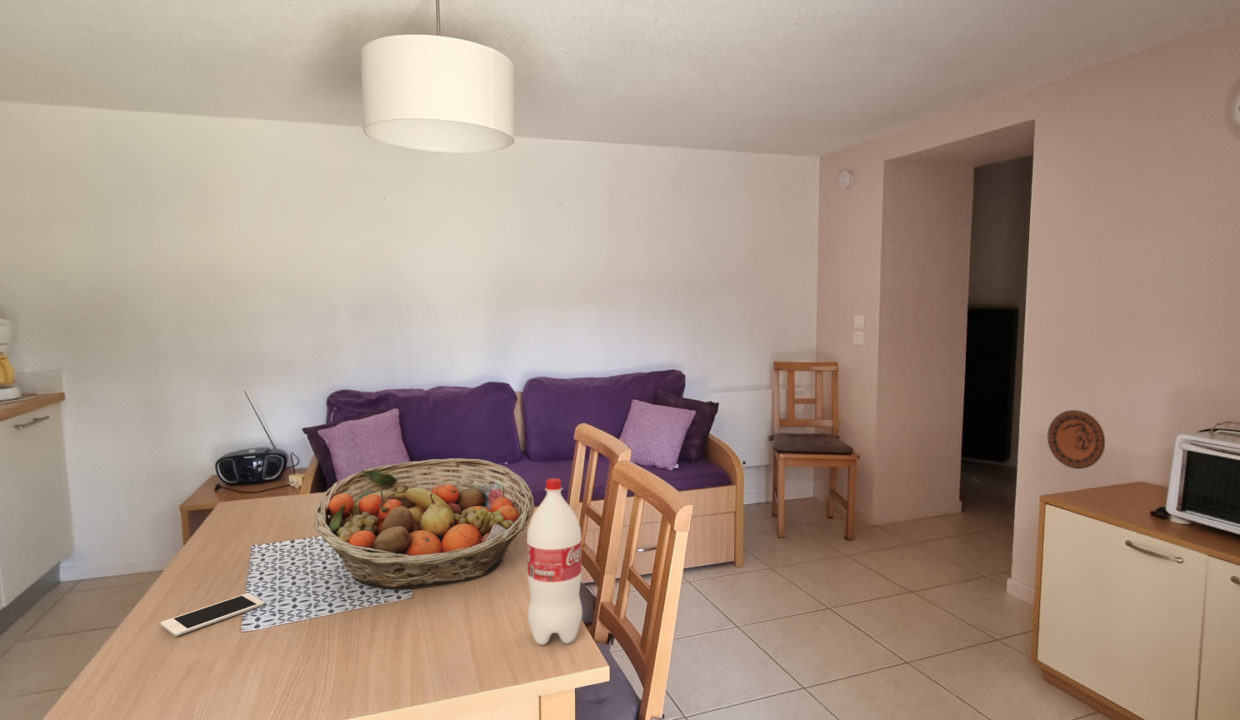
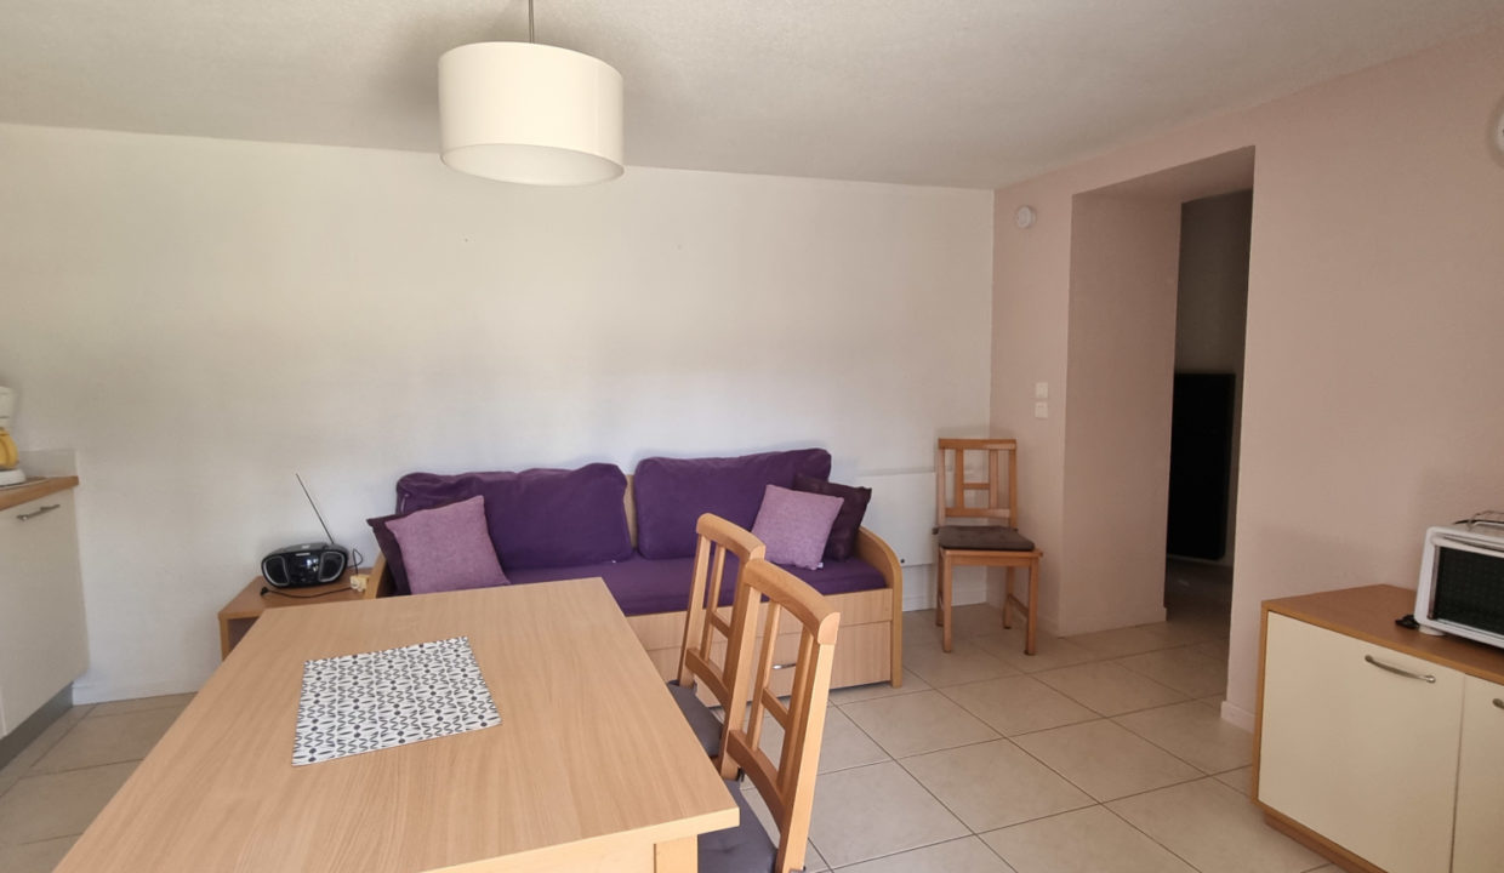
- decorative plate (1075, 439)
- bottle (554, 558)
- cell phone (214, 613)
- fruit basket (429, 518)
